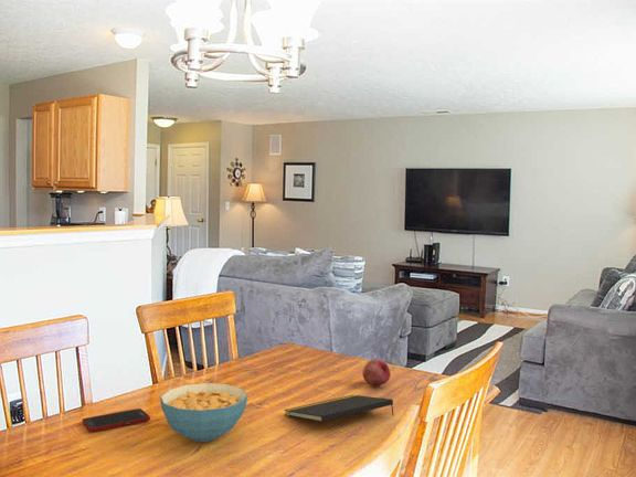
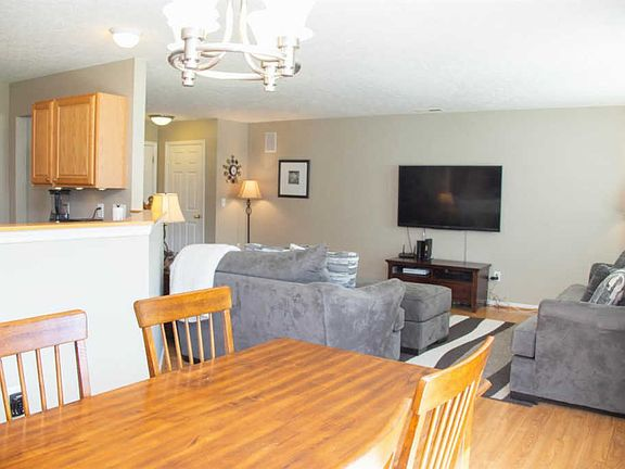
- cell phone (116, 420)
- cereal bowl (203, 416)
- fruit (375, 372)
- notepad (338, 406)
